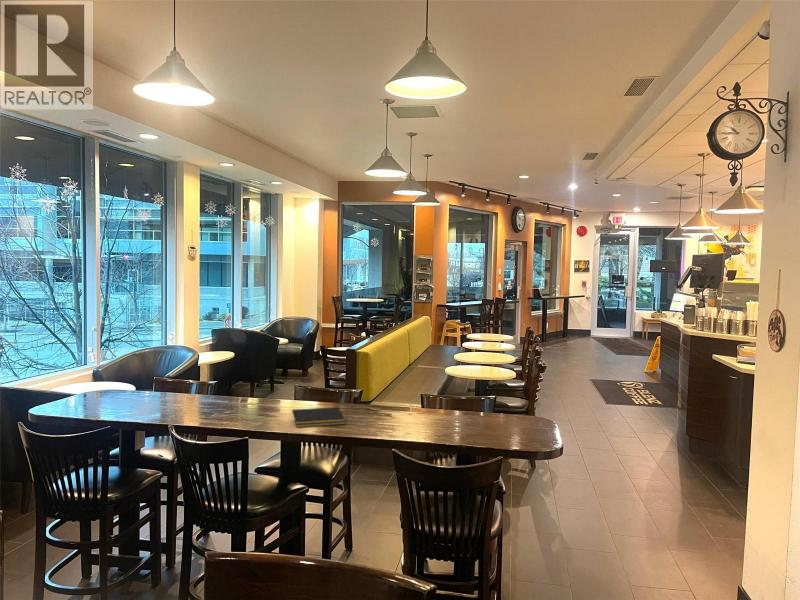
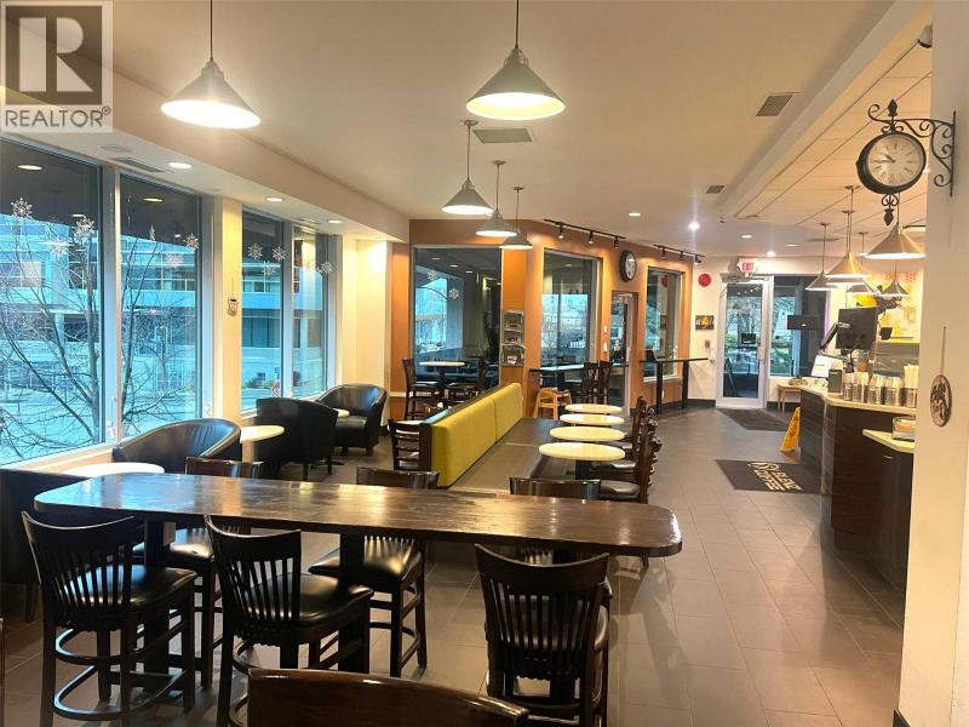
- notepad (318, 416)
